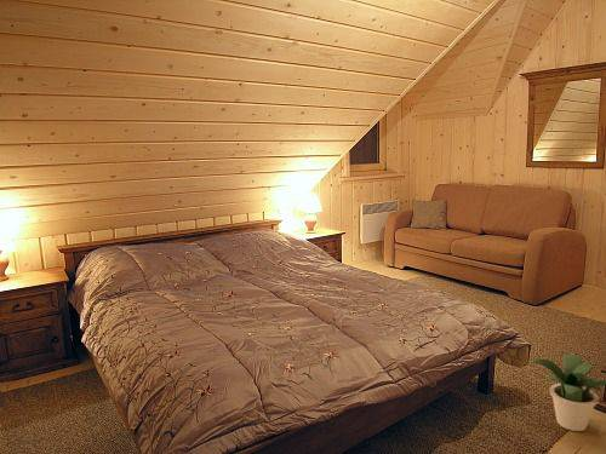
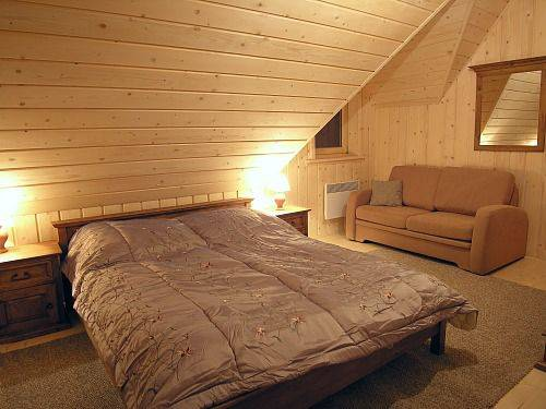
- potted plant (571, 392)
